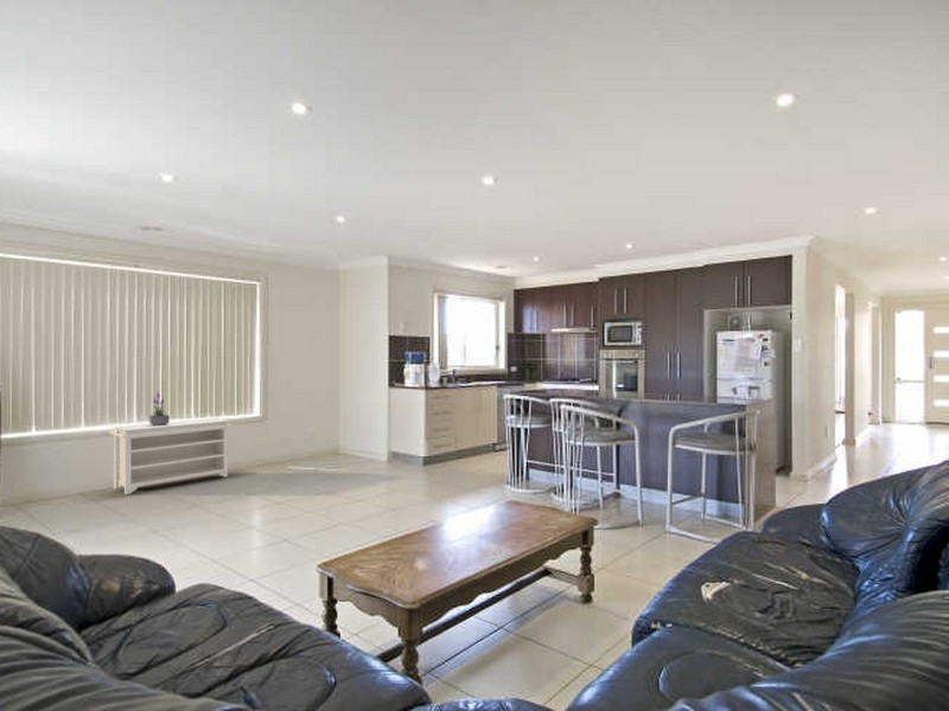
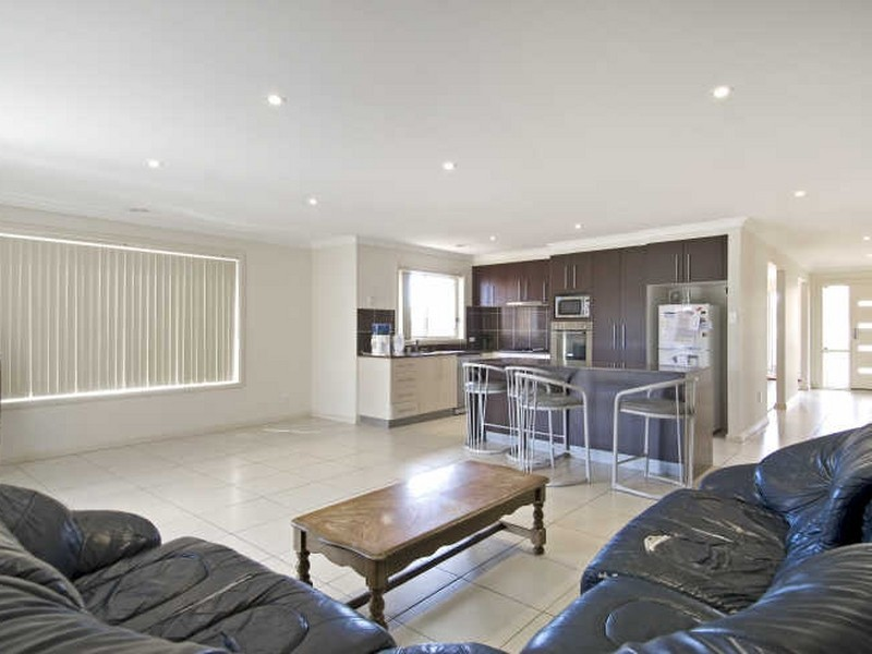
- bench (173, 453)
- potted plant (158, 406)
